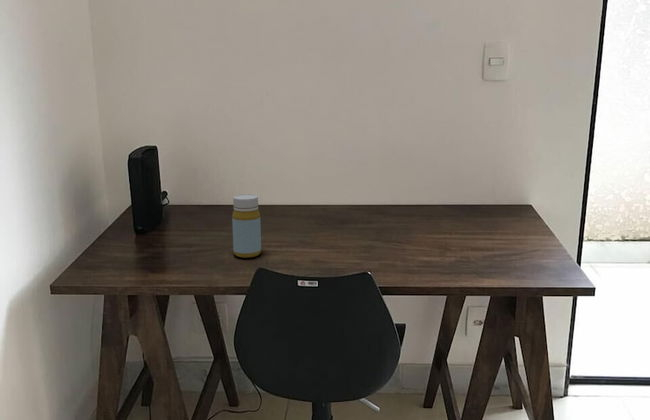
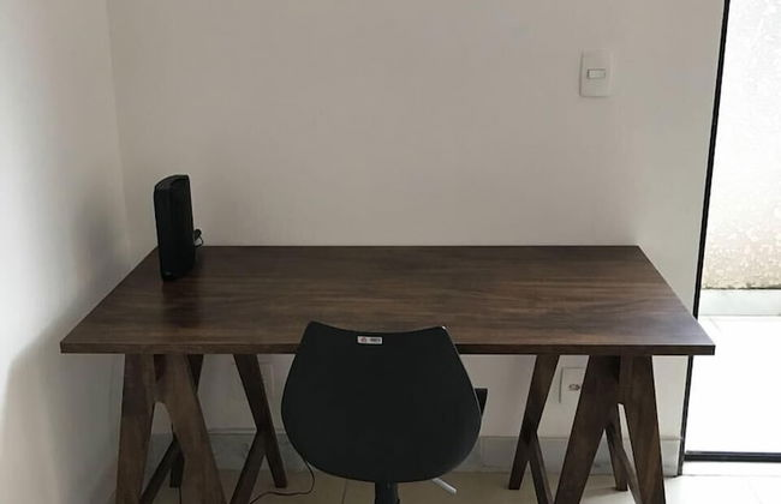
- bottle (246, 225)
